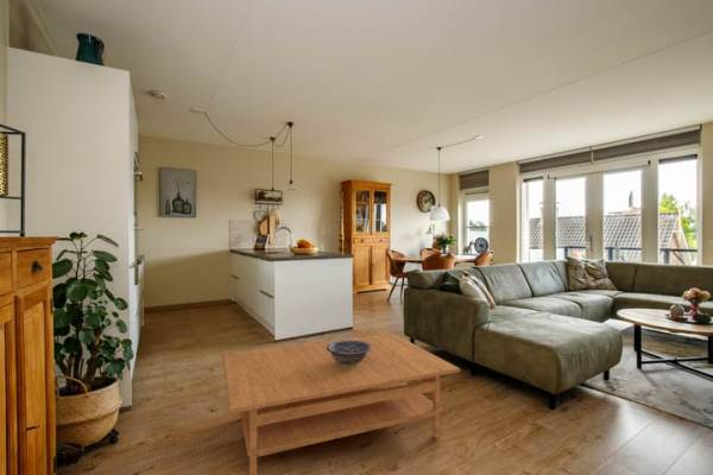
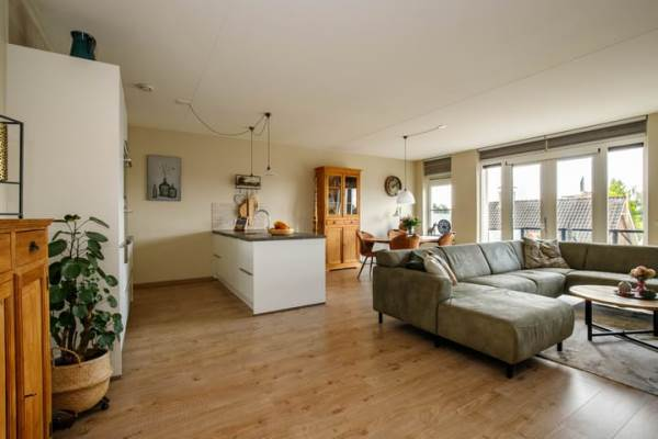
- decorative bowl (348, 354)
- coffee table (334, 393)
